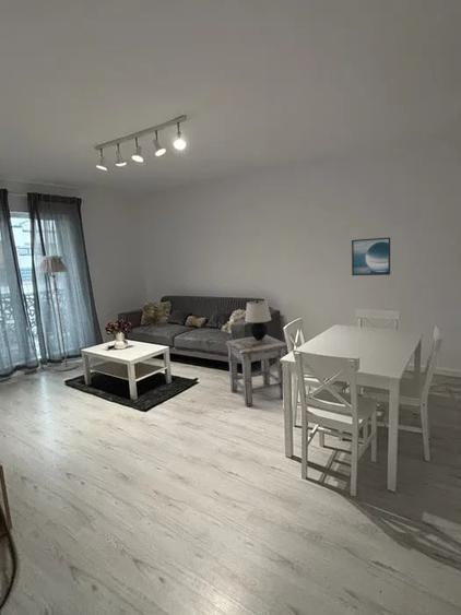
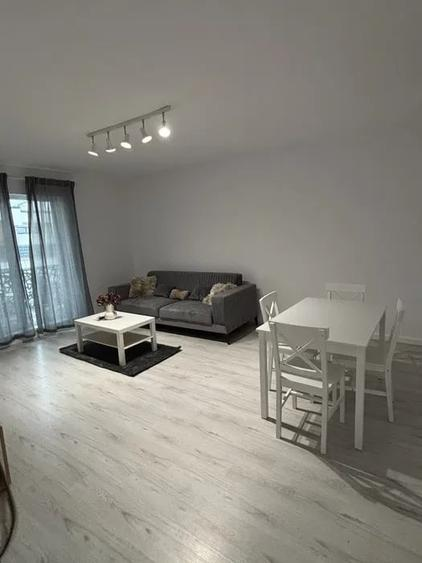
- stool (257, 371)
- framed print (370, 257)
- table lamp (258, 320)
- floor lamp (58, 312)
